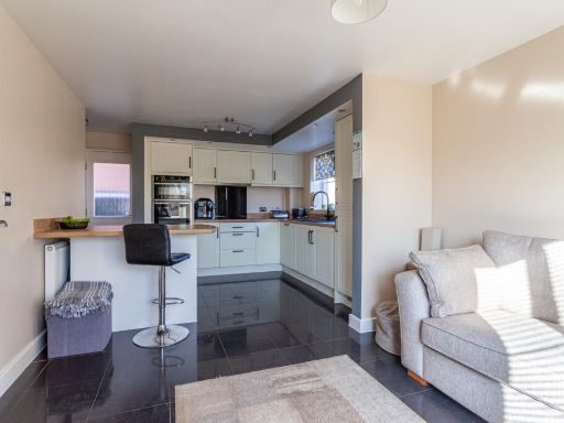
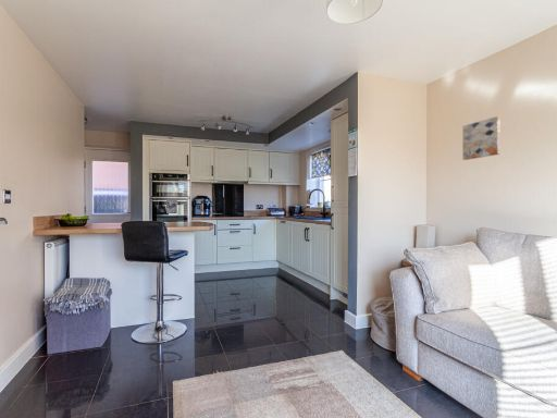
+ wall art (480, 139)
